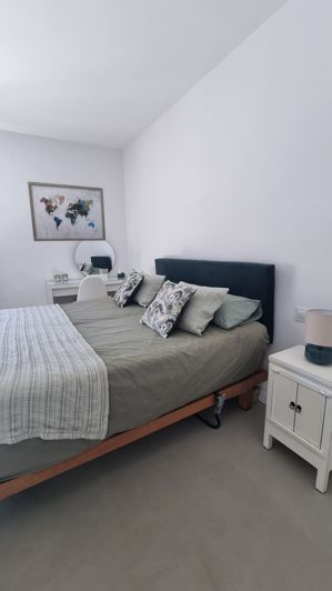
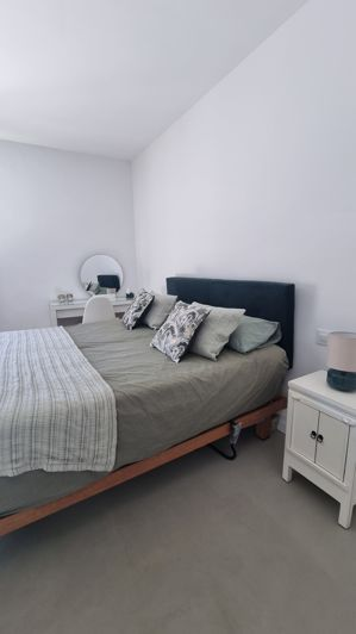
- wall art (69, 213)
